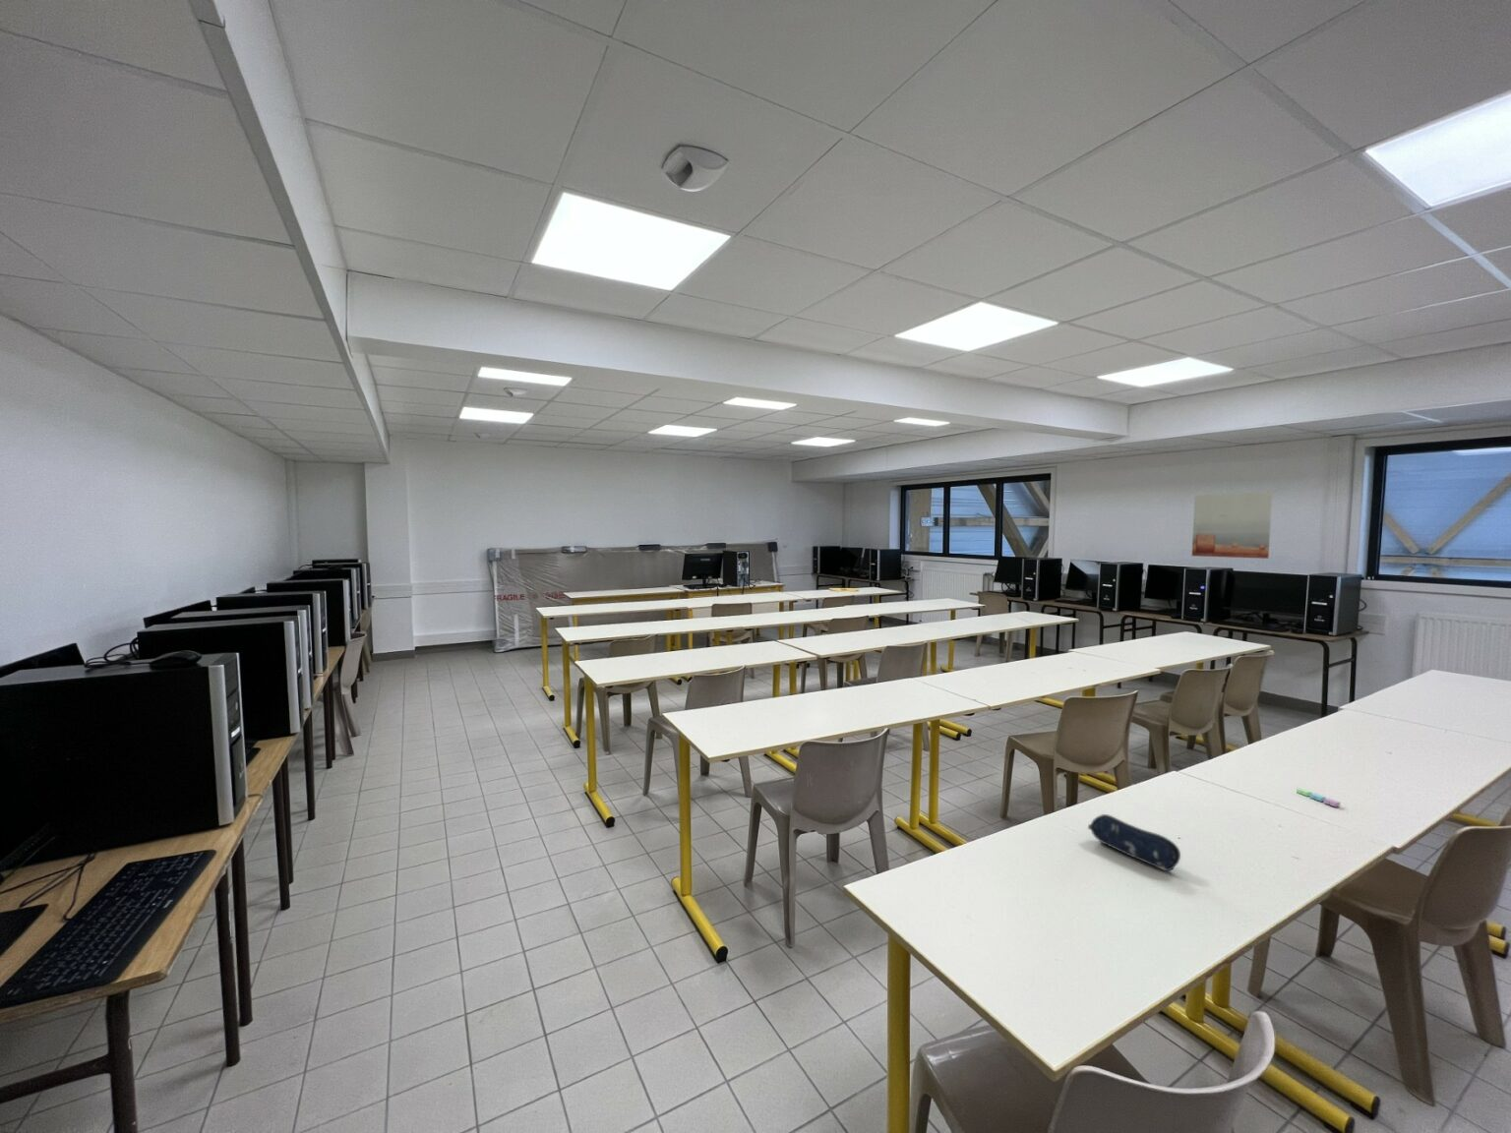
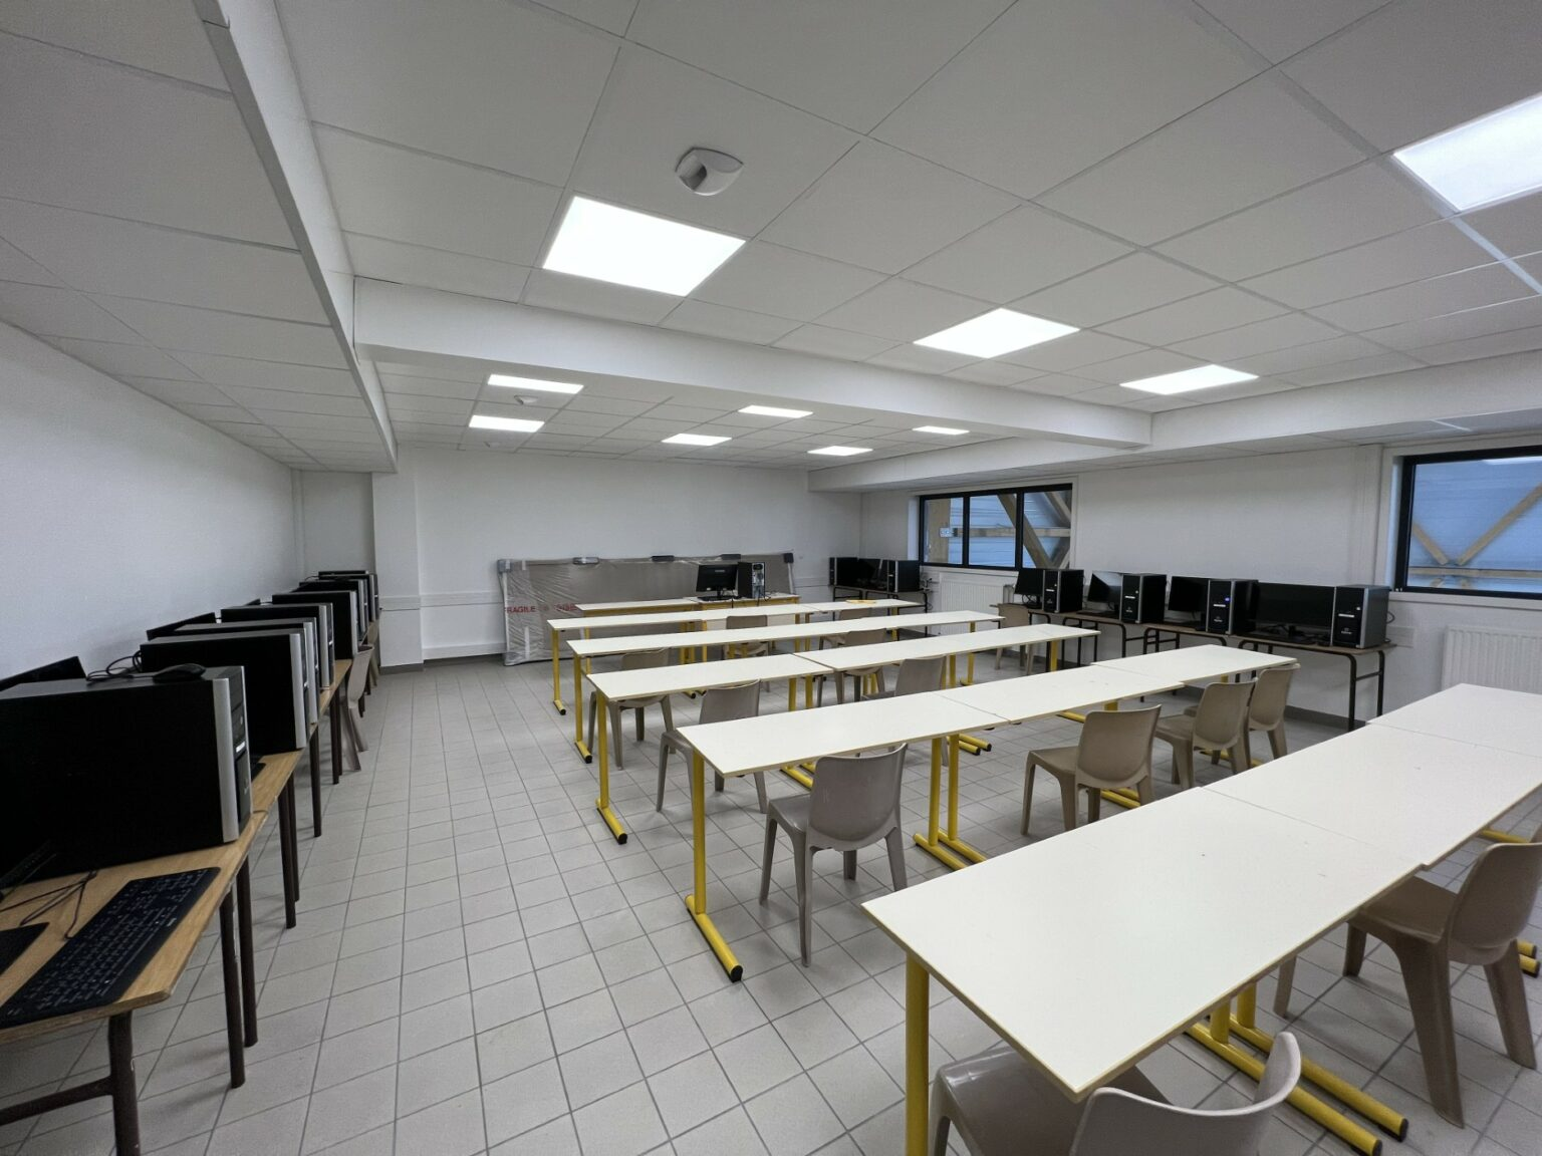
- wall art (1230, 525)
- pencil case (1133, 841)
- sticky notes (1317, 796)
